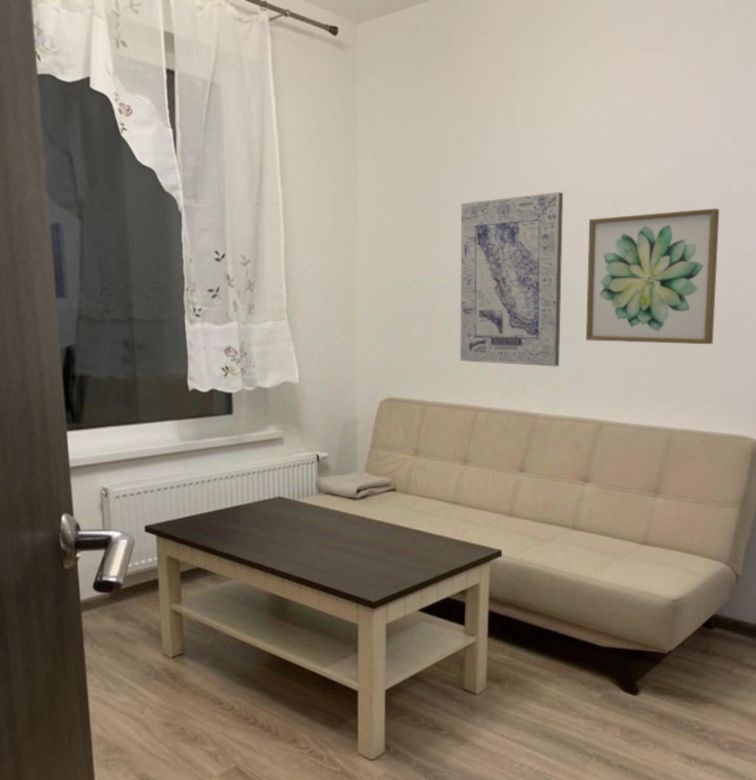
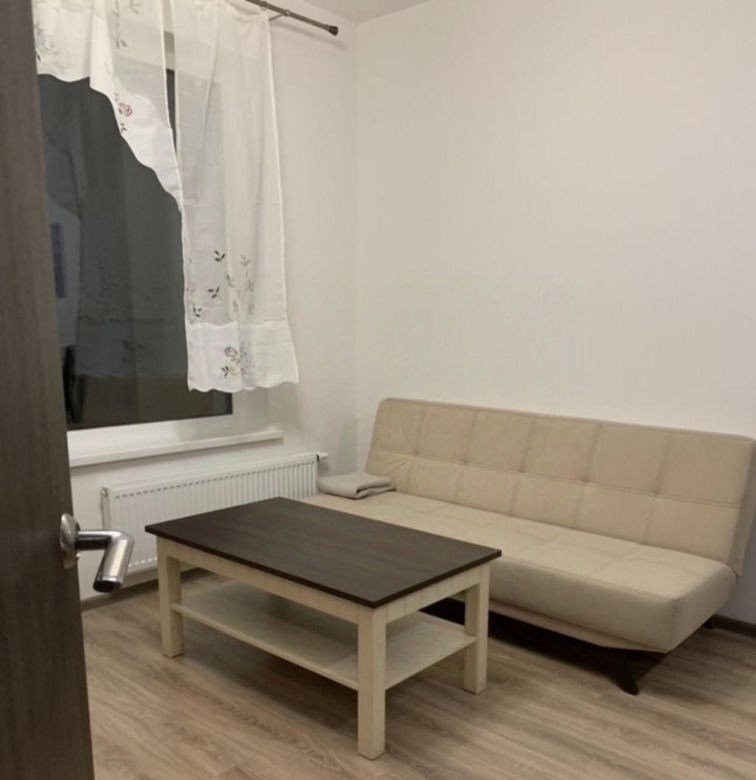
- wall art (508, 282)
- wall art (648, 278)
